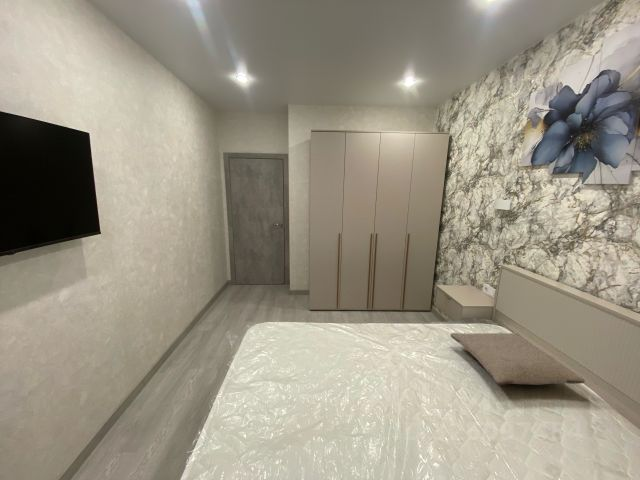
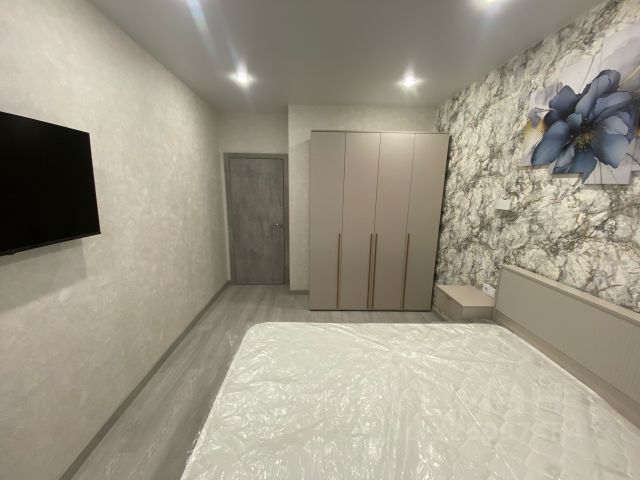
- pillow (508, 355)
